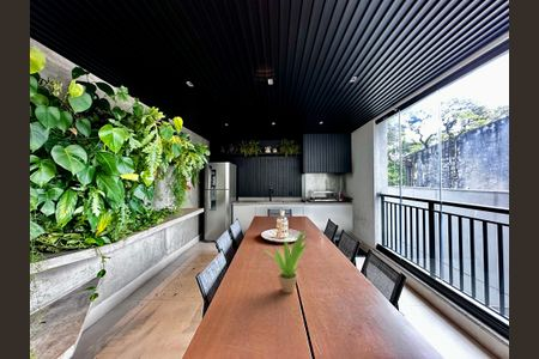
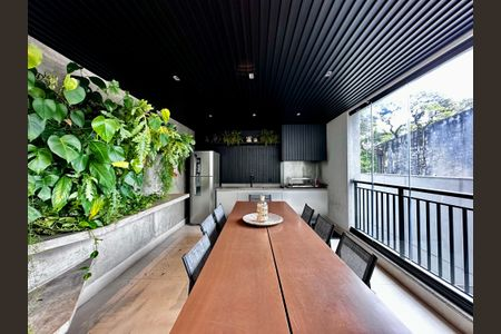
- potted plant (286, 263)
